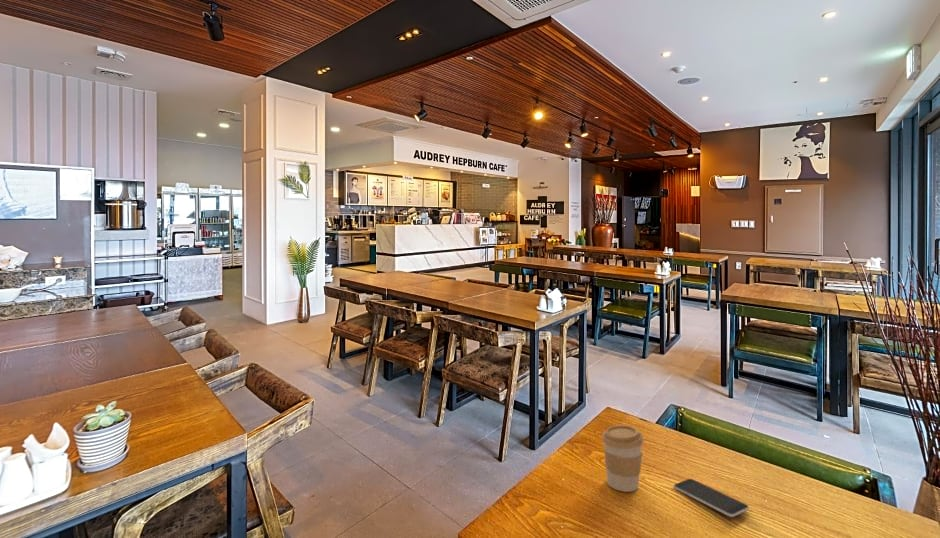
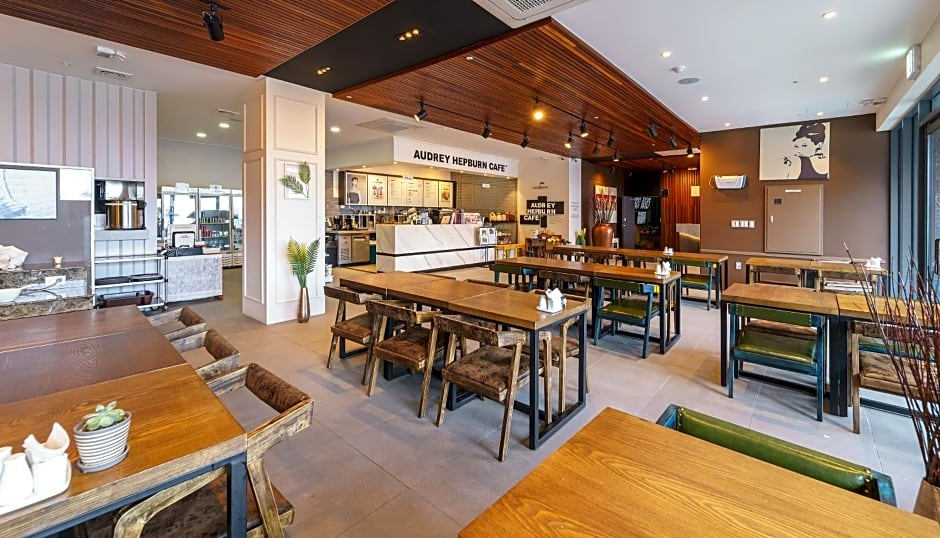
- smartphone (709, 496)
- coffee cup (622, 456)
